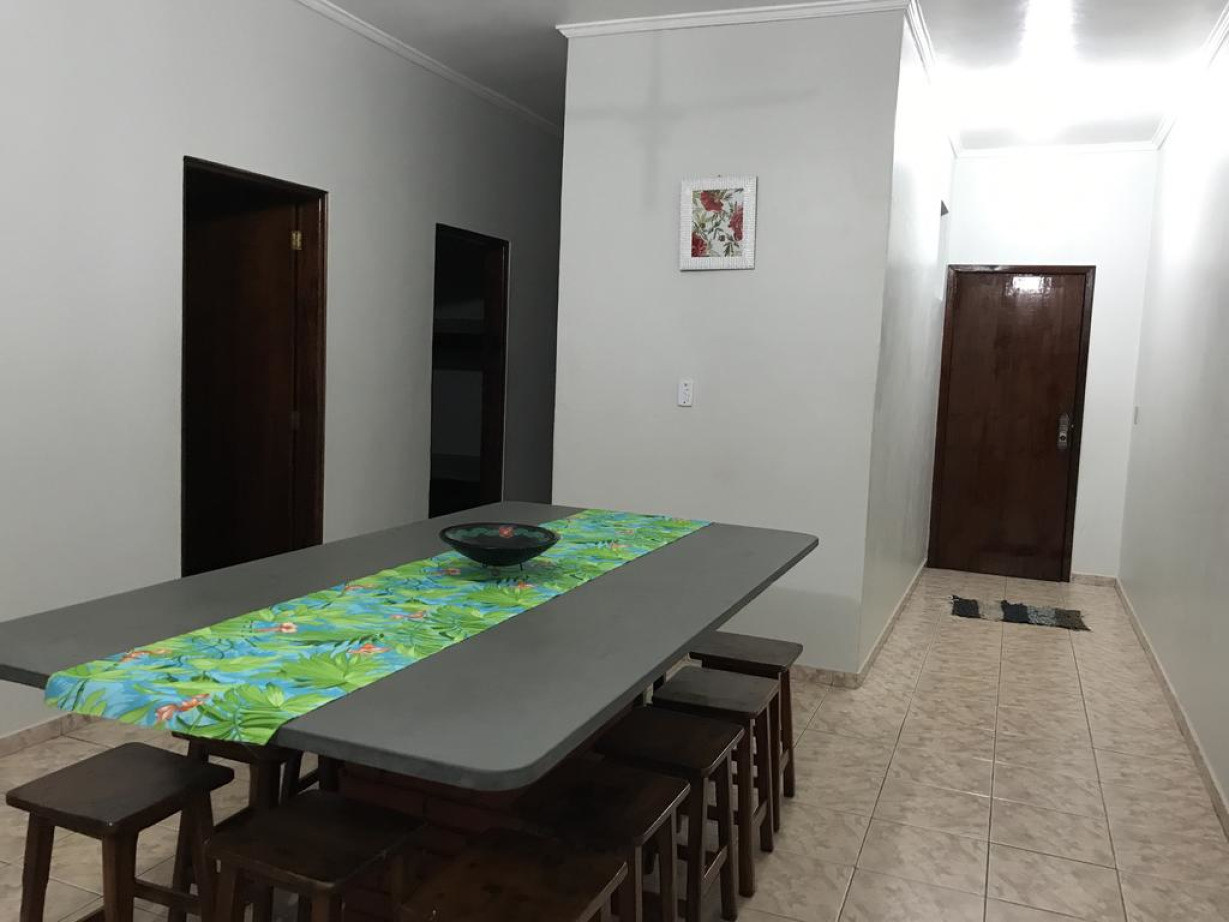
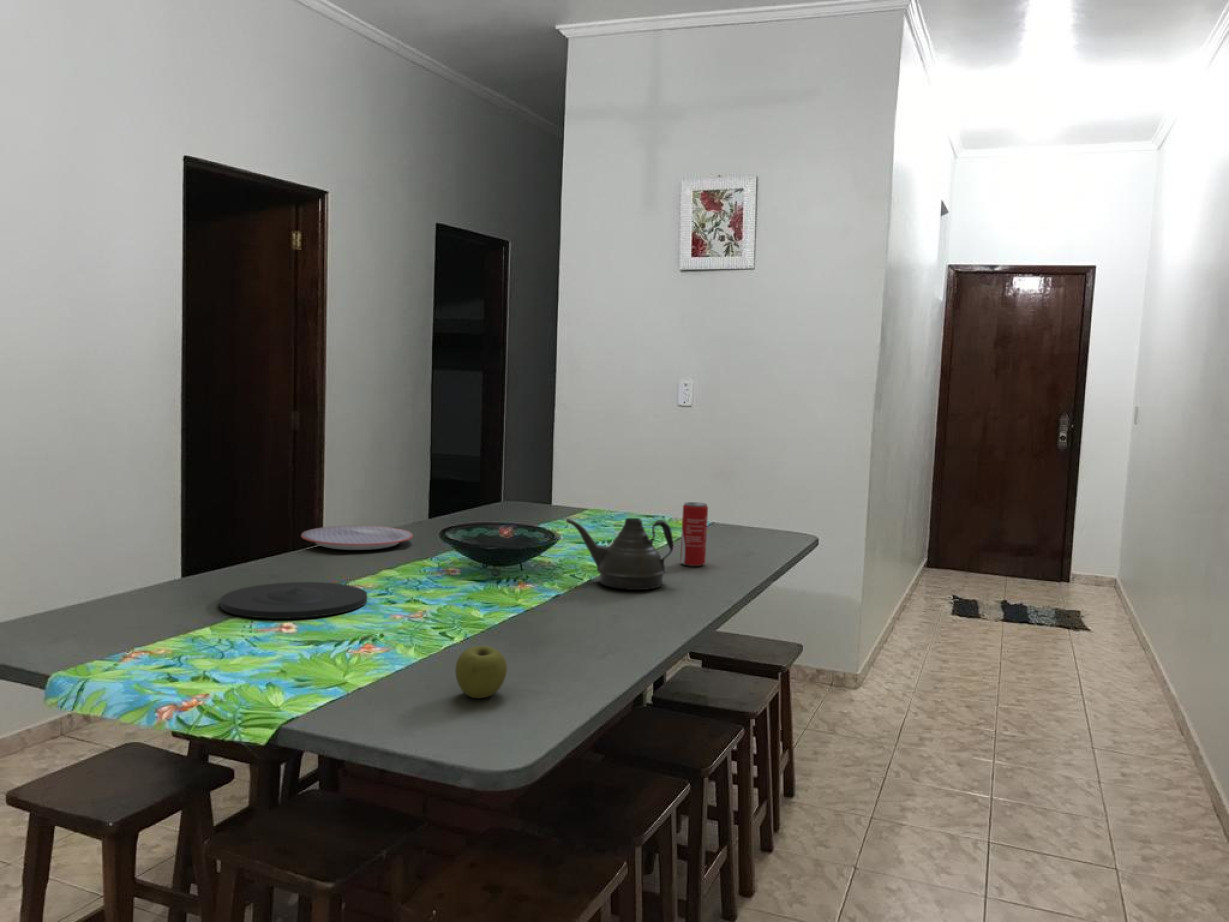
+ beverage can (694, 534)
+ apple (481, 672)
+ plate (295, 594)
+ teapot (619, 549)
+ plate (357, 538)
